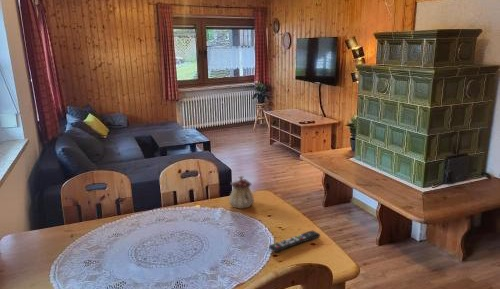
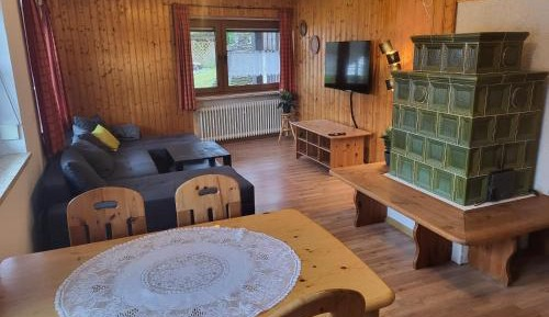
- remote control (295, 240)
- teapot (242, 190)
